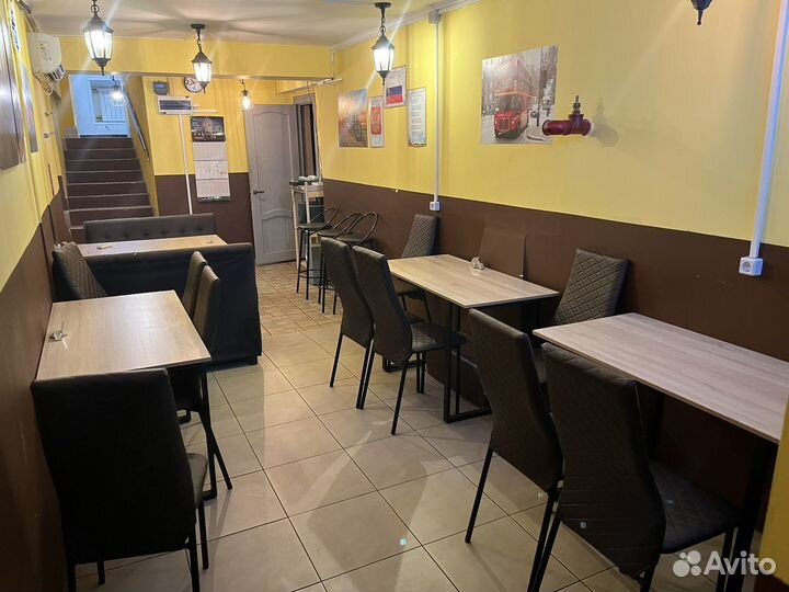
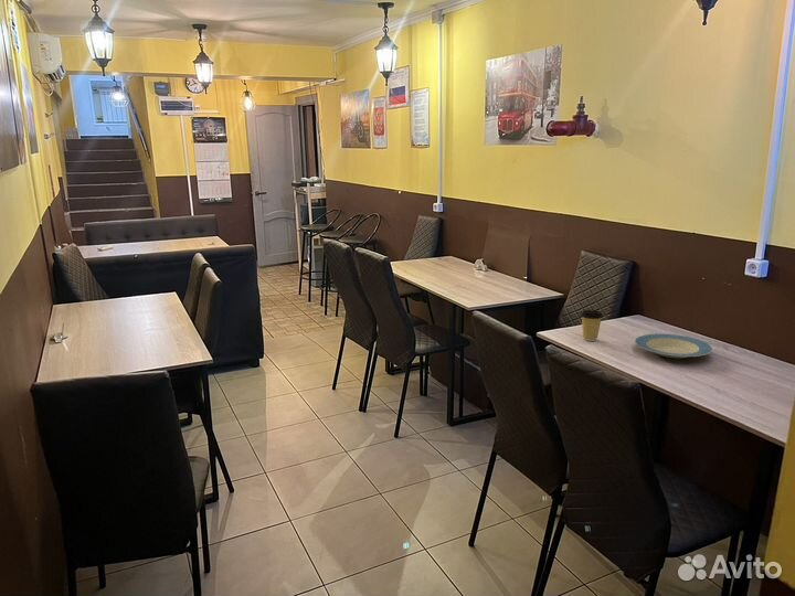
+ coffee cup (591, 324)
+ plate (671, 348)
